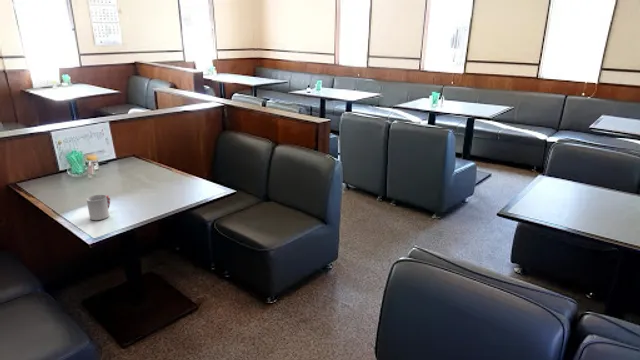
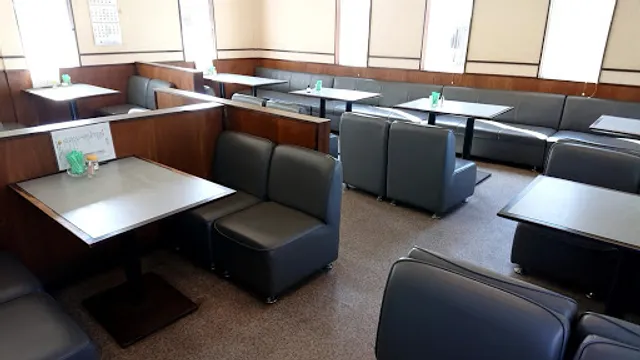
- cup (100, 205)
